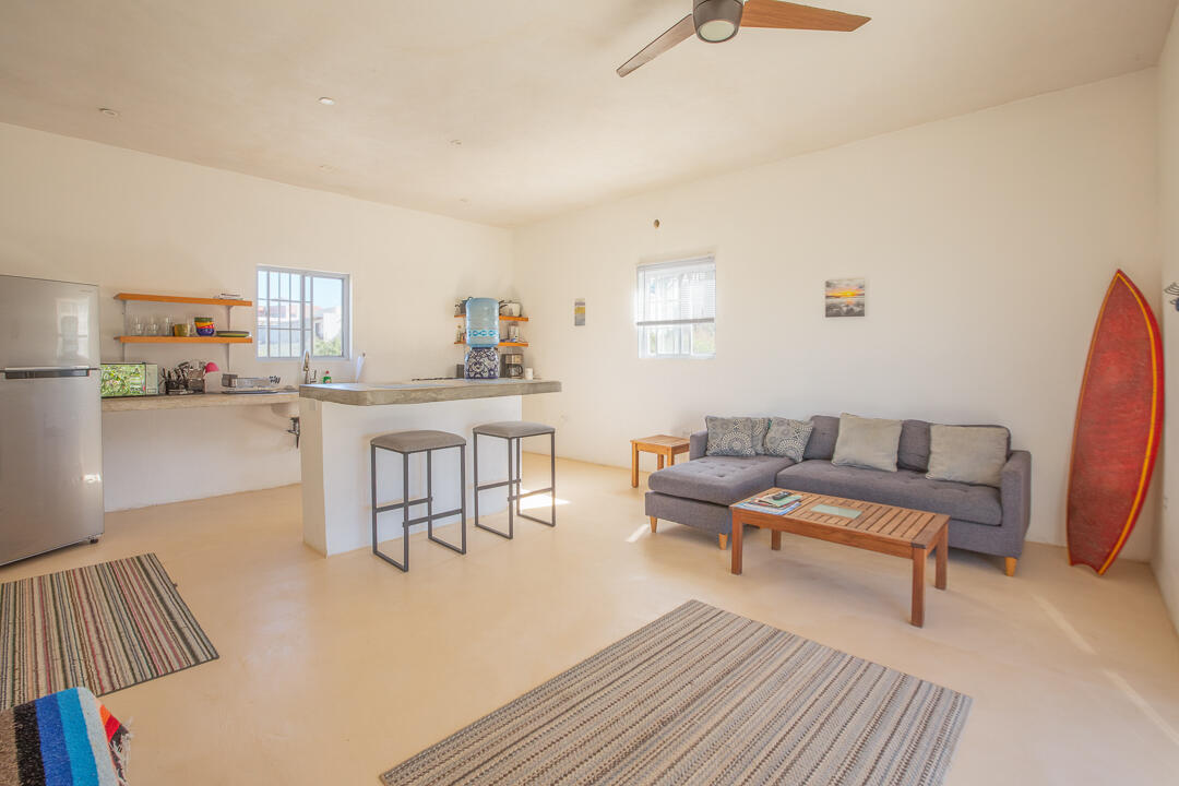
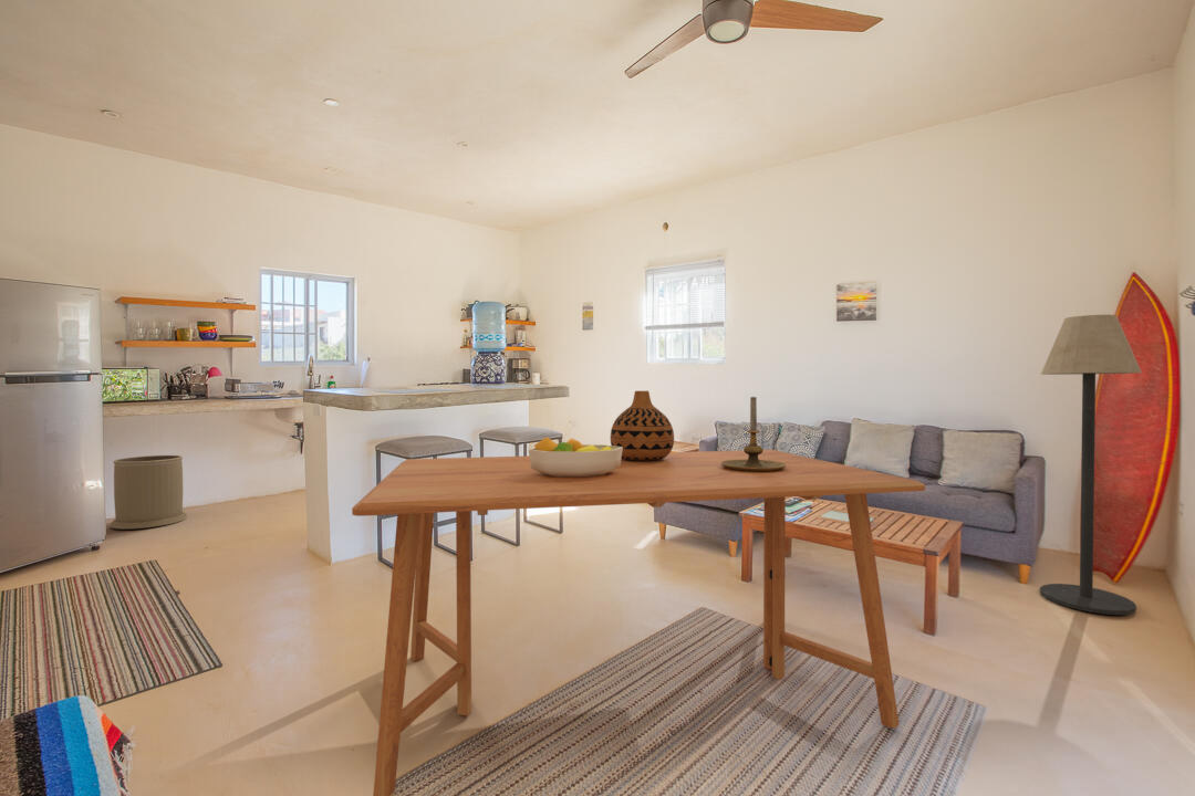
+ candle holder (752, 431)
+ trash can (149, 490)
+ vase (642, 425)
+ dining table (627, 503)
+ floor lamp (1088, 459)
+ fruit bowl (576, 454)
